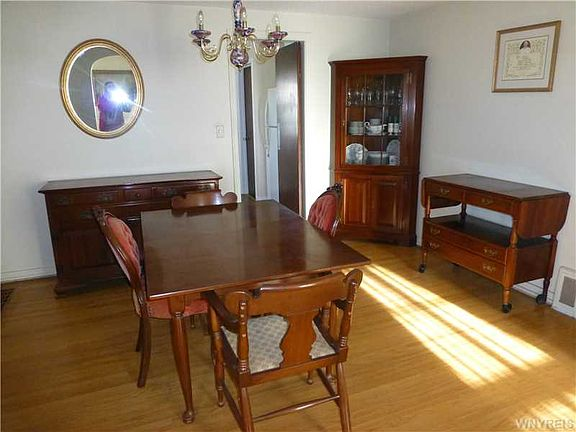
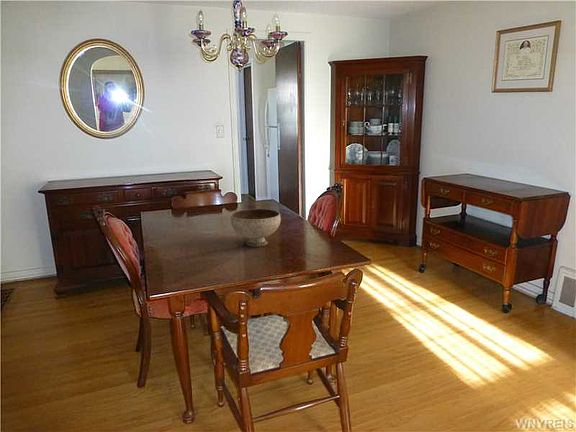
+ bowl (255, 228)
